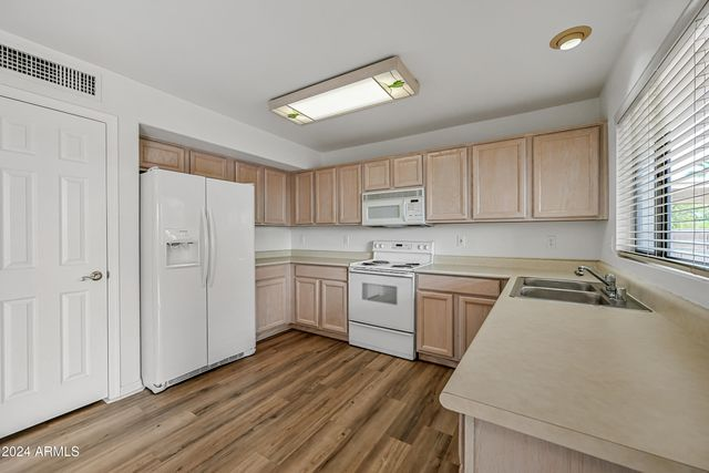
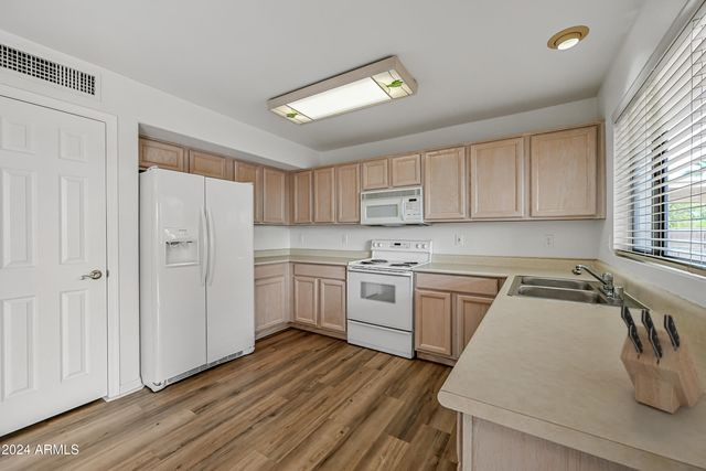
+ knife block (661, 351)
